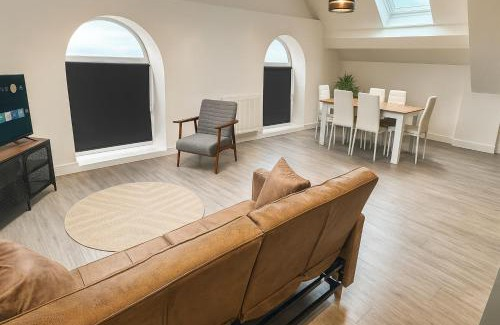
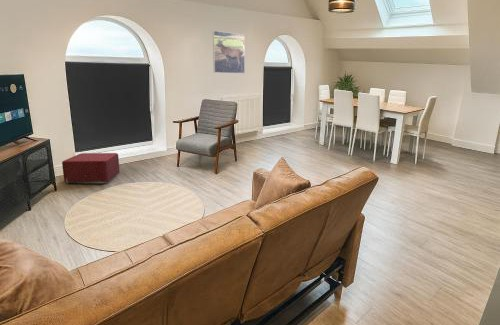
+ ottoman (92, 167)
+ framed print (229, 53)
